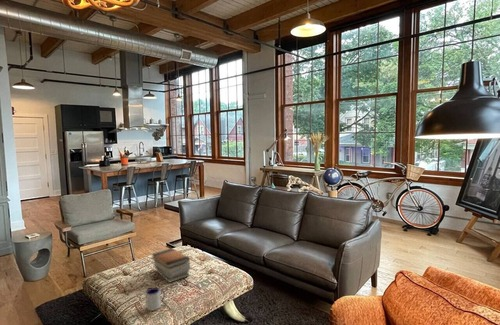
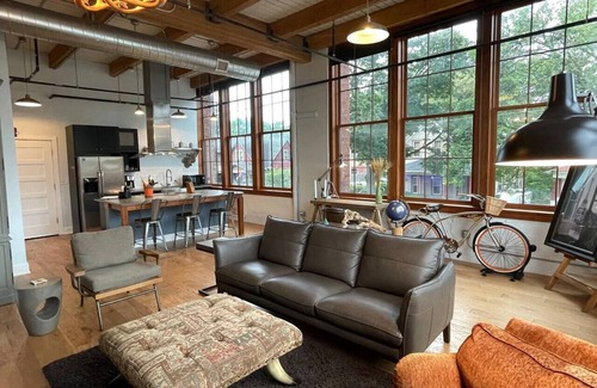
- mug (156, 297)
- book stack (171, 264)
